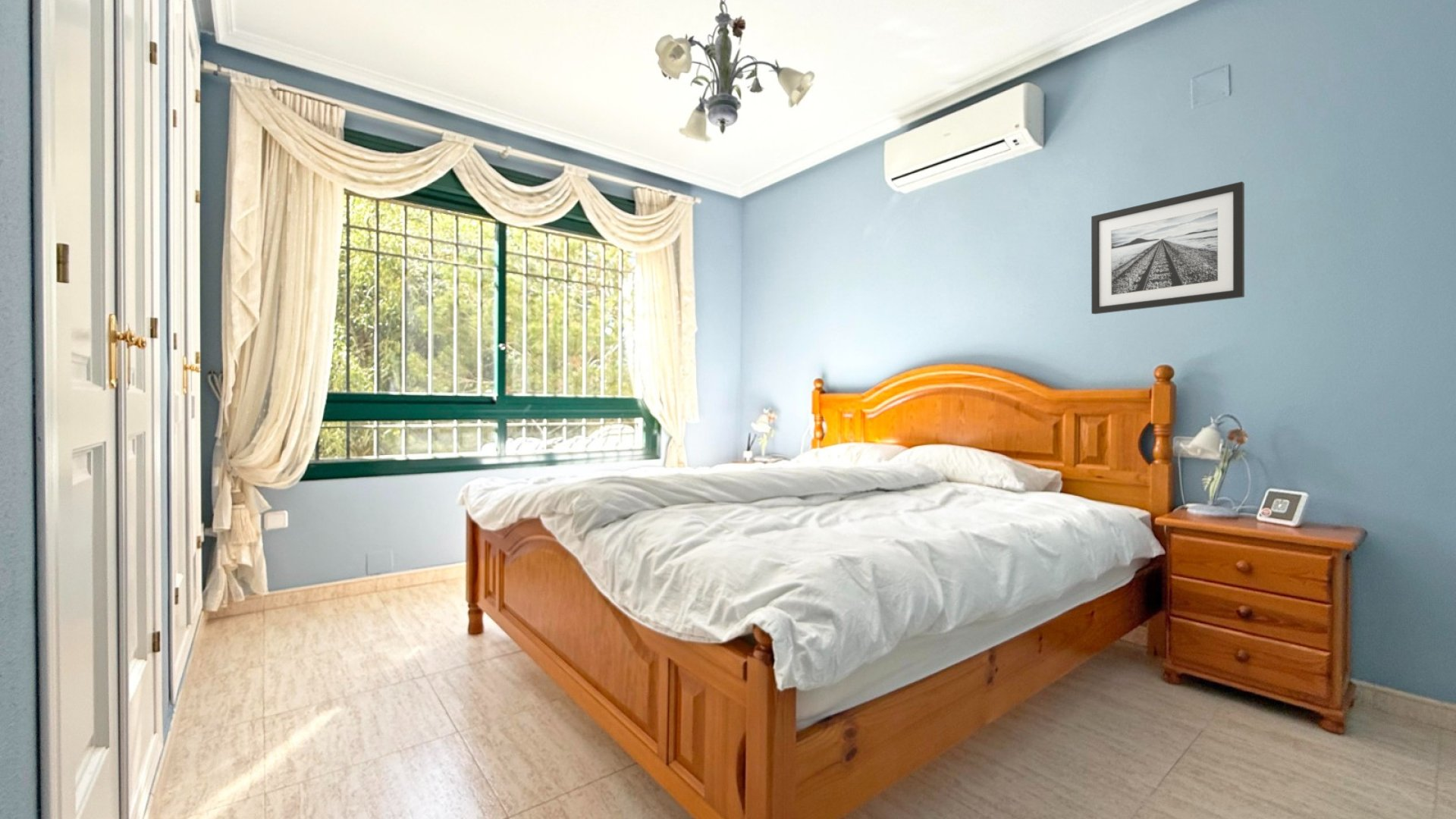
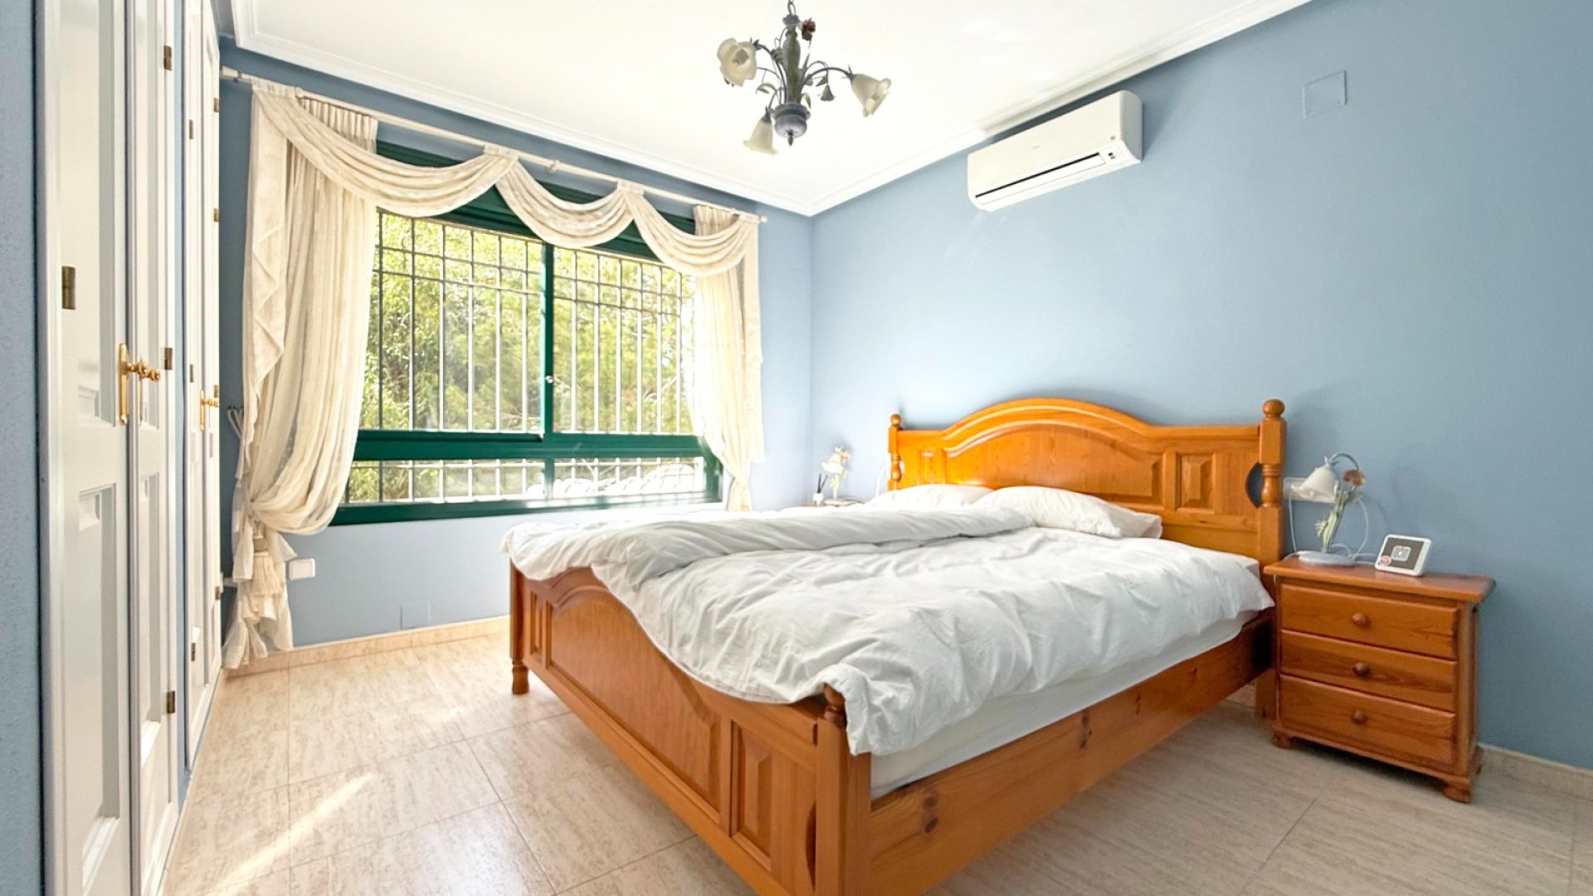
- wall art (1162, 253)
